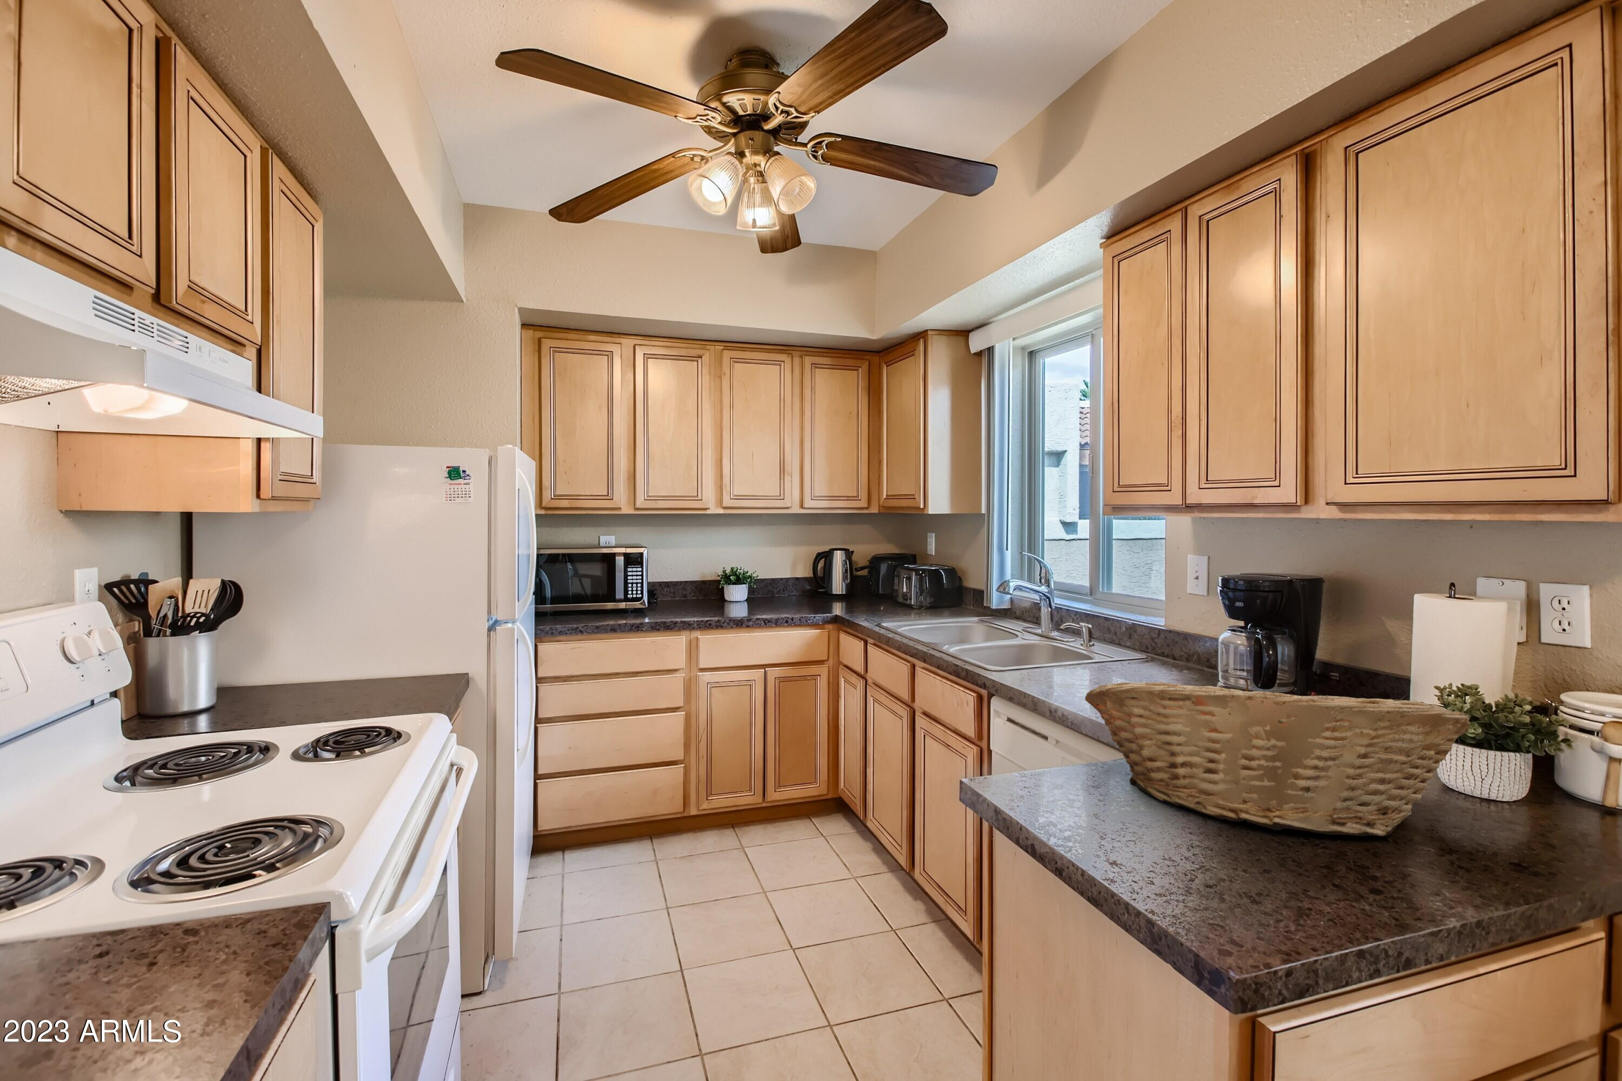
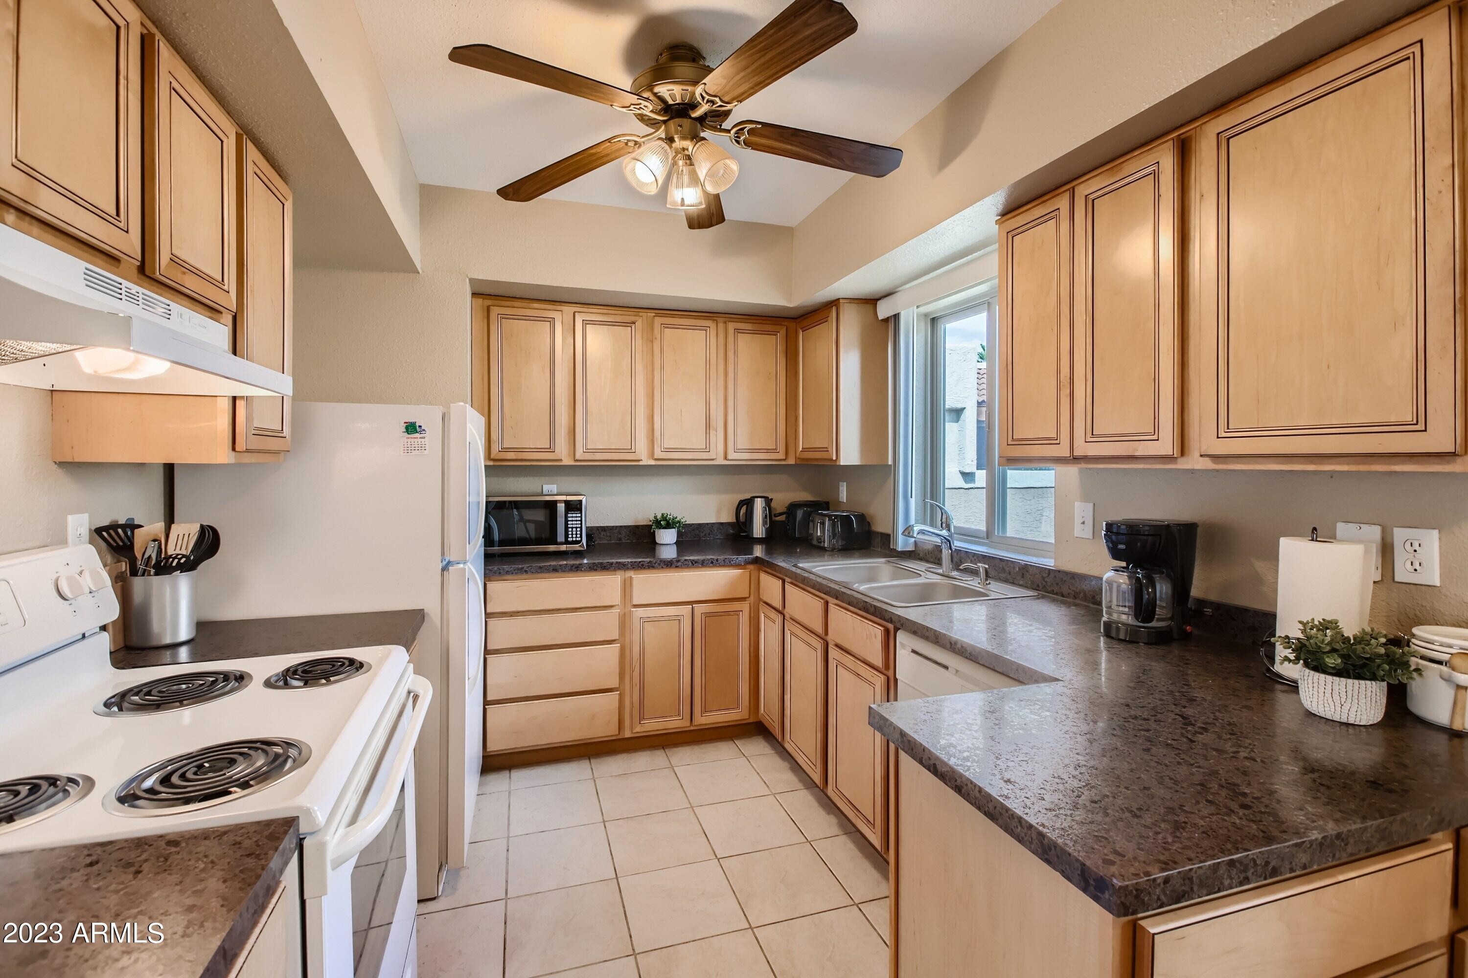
- fruit basket (1256, 736)
